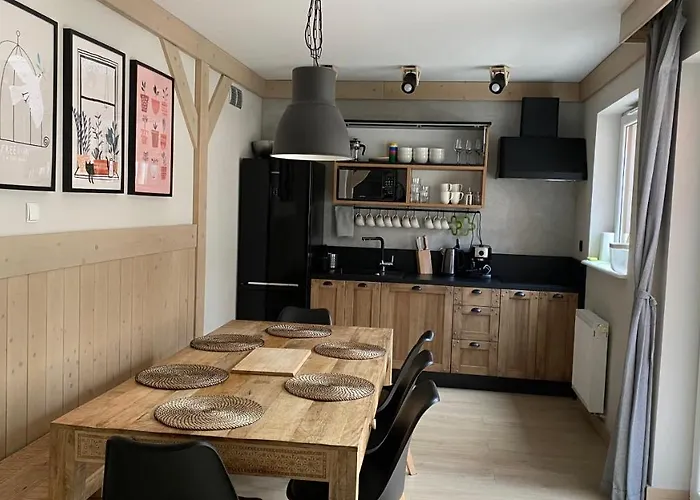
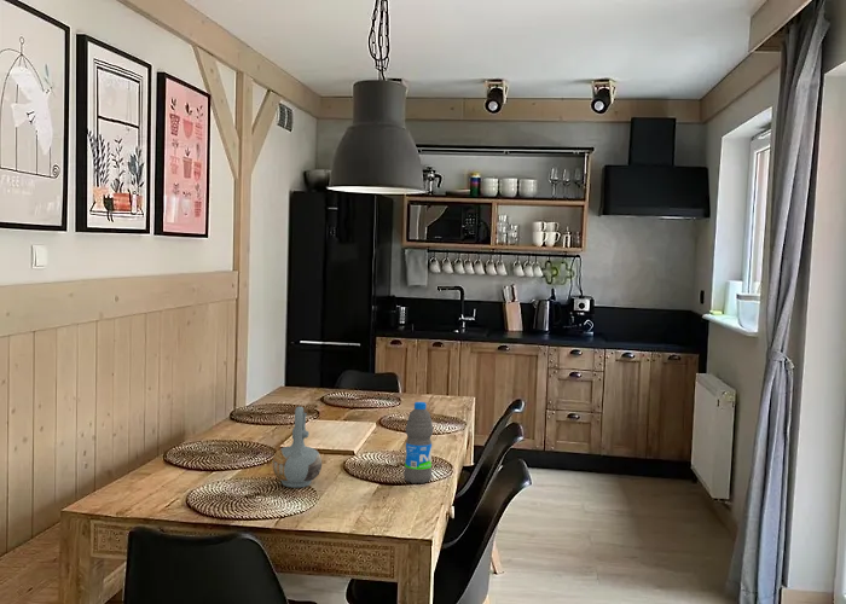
+ water bottle (418, 441)
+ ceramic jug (297, 443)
